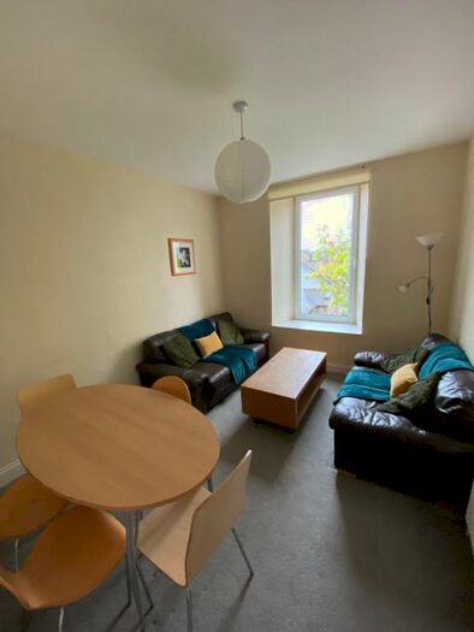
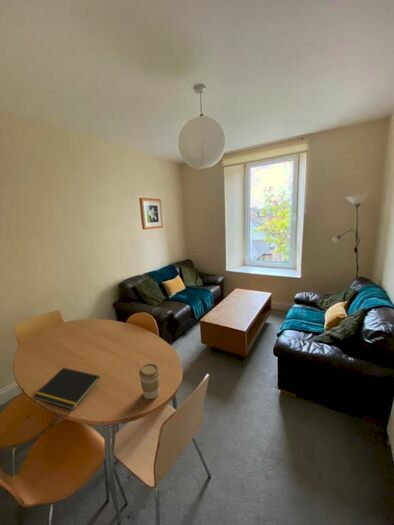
+ notepad (67, 386)
+ coffee cup (150, 380)
